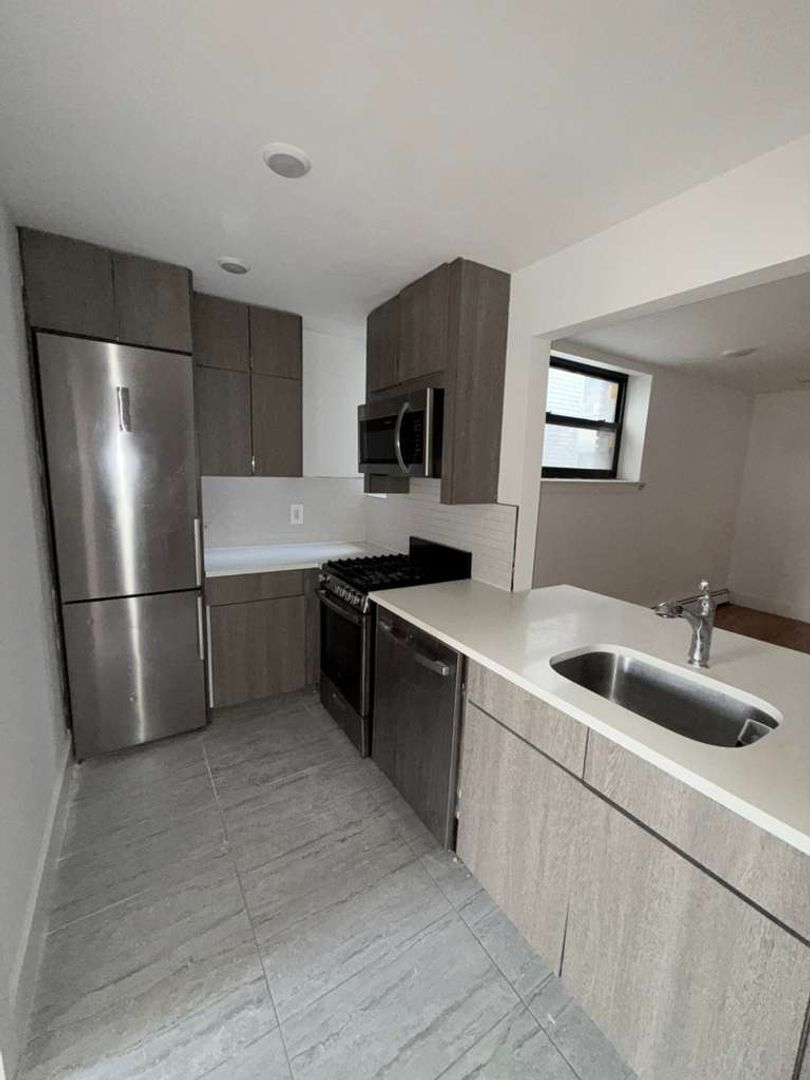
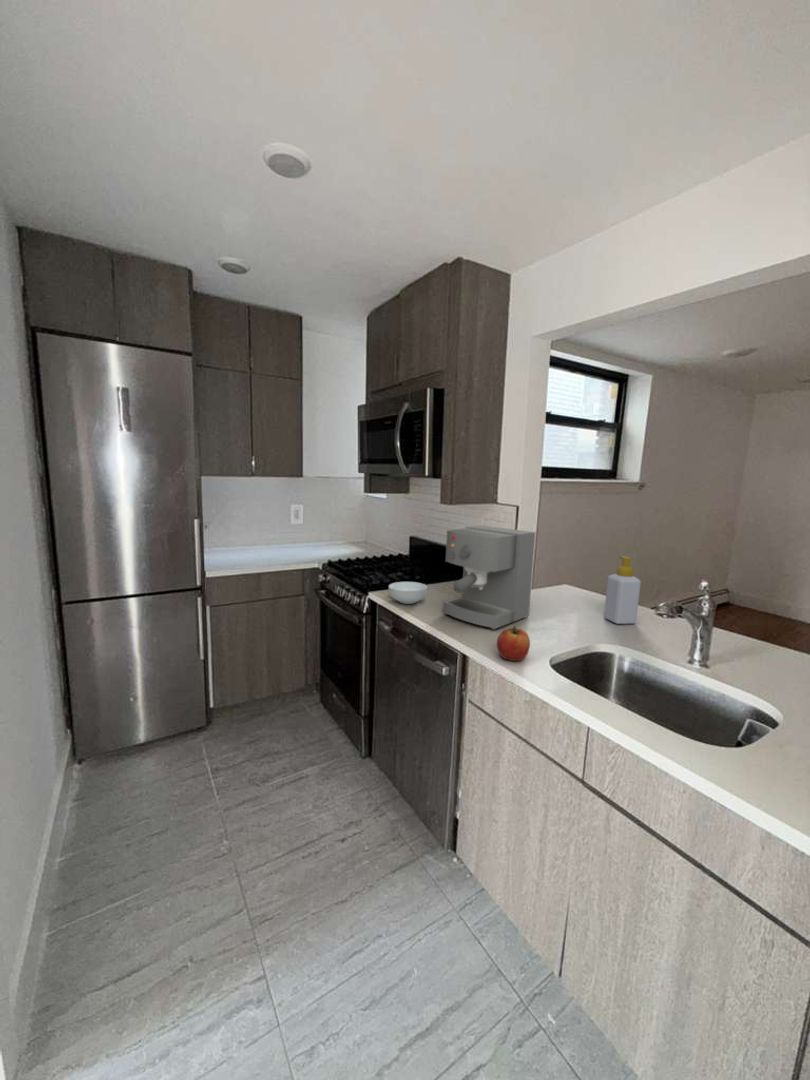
+ coffee maker (489, 575)
+ apple (513, 642)
+ soap bottle (622, 589)
+ cereal bowl (407, 593)
